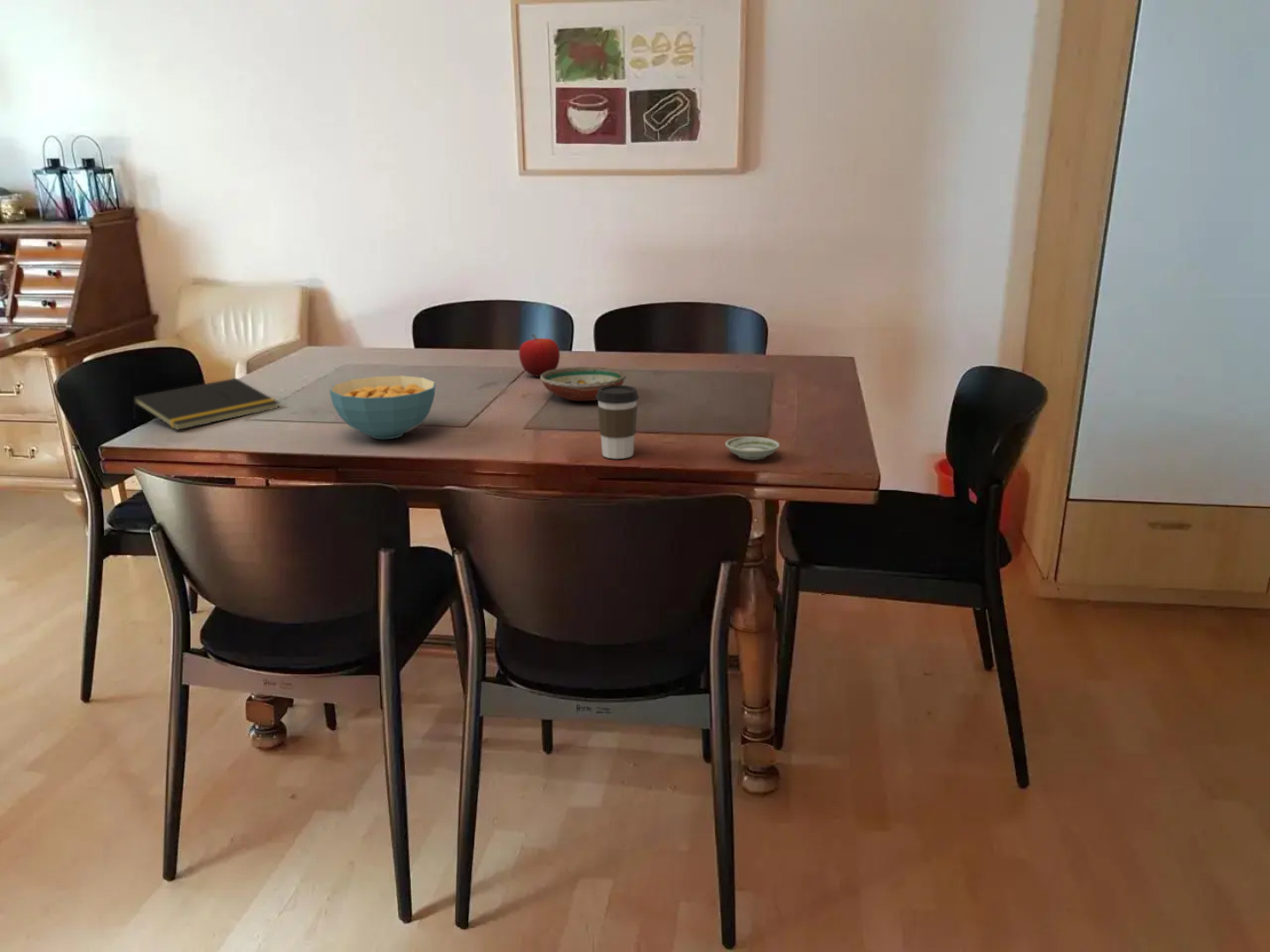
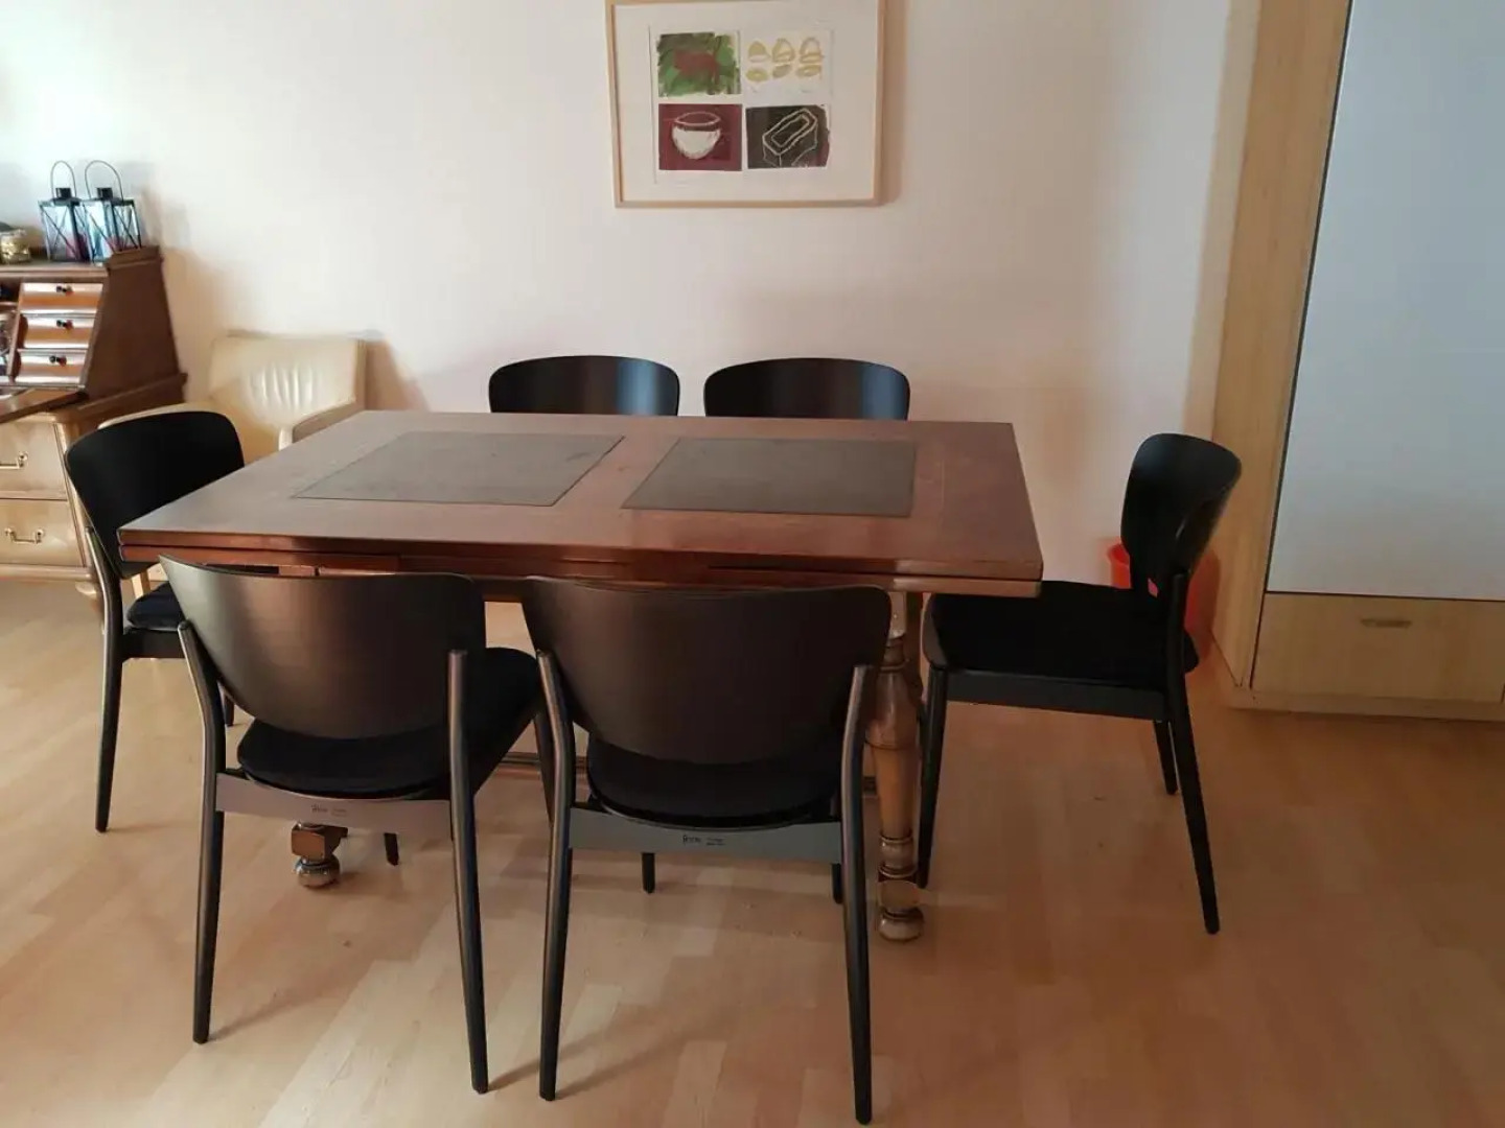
- decorative bowl (583, 385)
- coffee cup (617, 421)
- notepad (207, 402)
- cereal bowl (385, 411)
- saucer (751, 449)
- fruit (539, 355)
